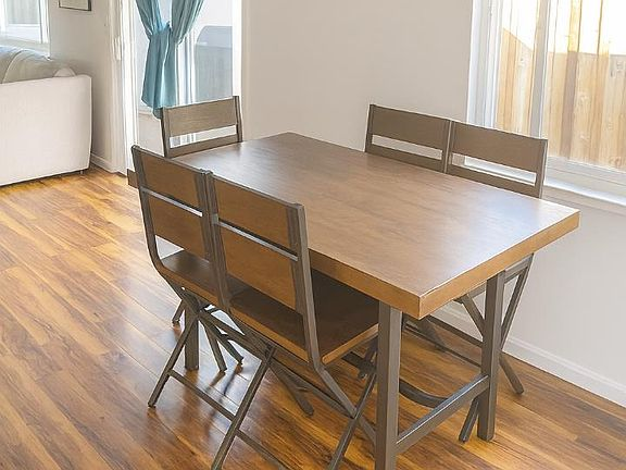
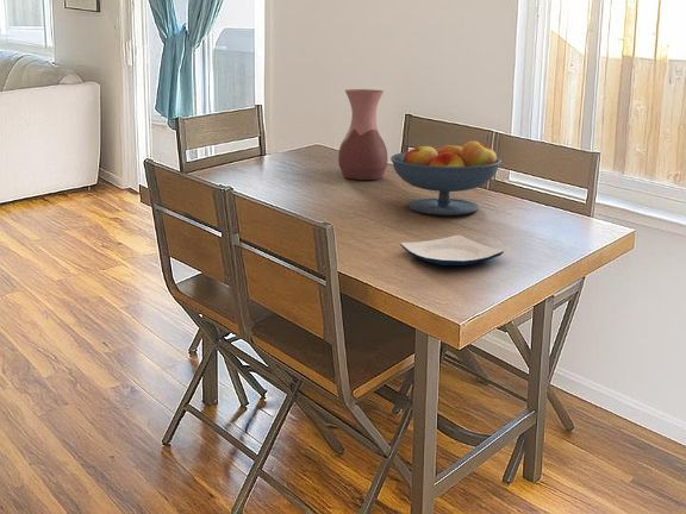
+ fruit bowl (444, 174)
+ vase (363, 133)
+ plate (450, 251)
